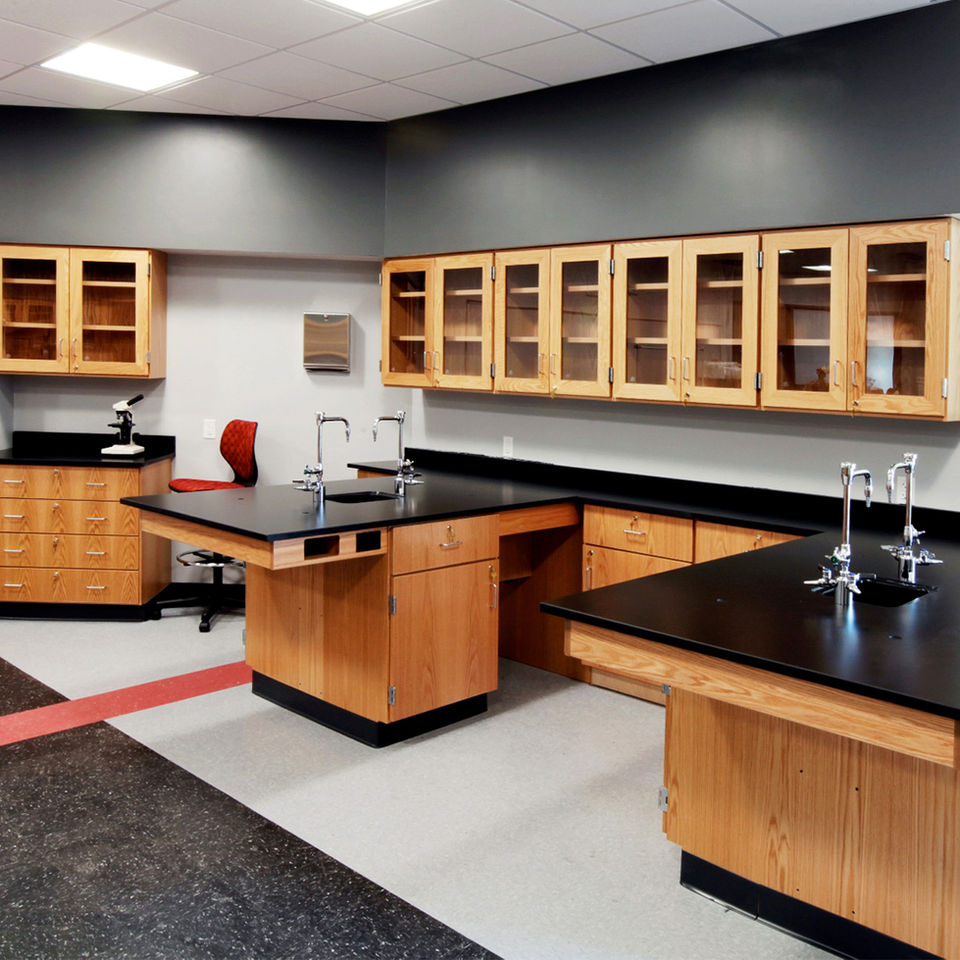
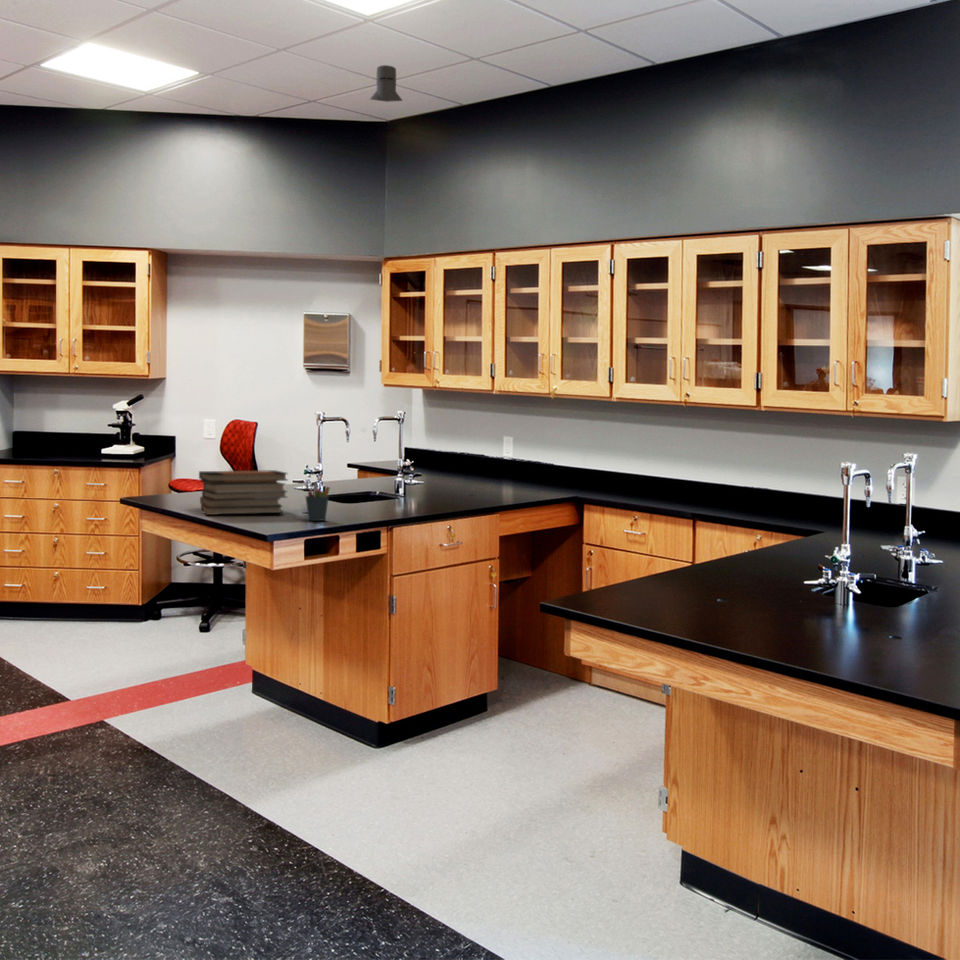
+ pen holder (317, 501)
+ knight helmet (386, 87)
+ book stack (243, 491)
